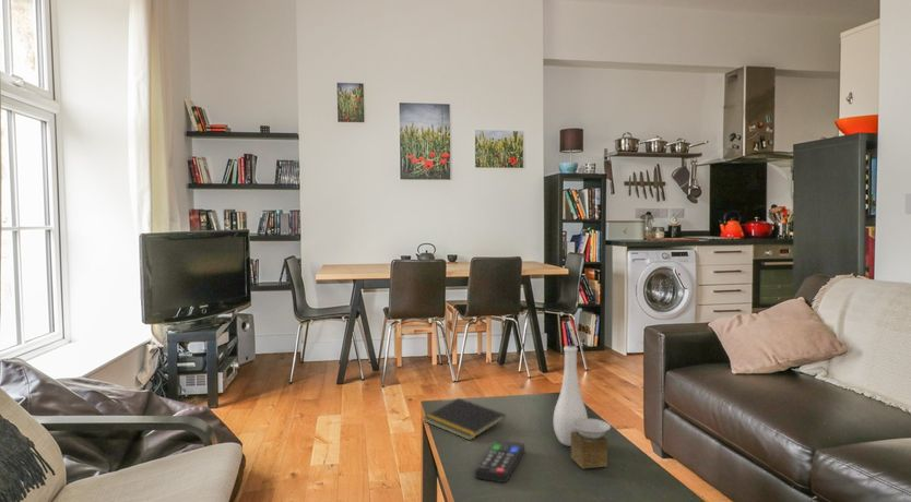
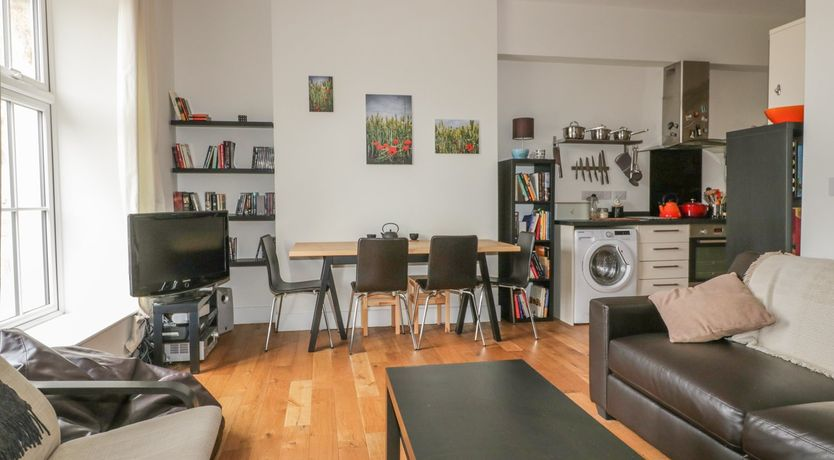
- vase (580, 402)
- notepad (463, 417)
- remote control (500, 458)
